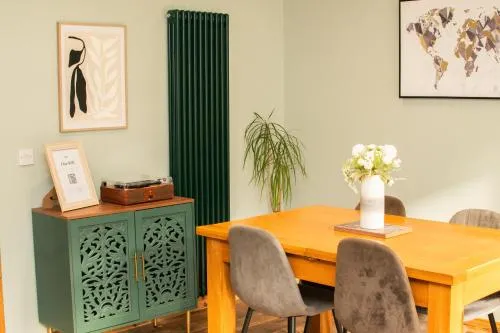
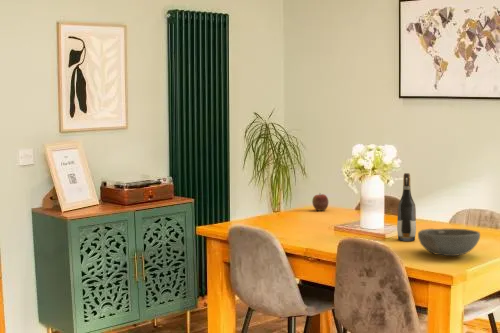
+ bowl (448, 242)
+ wine bottle (406, 206)
+ apple (320, 201)
